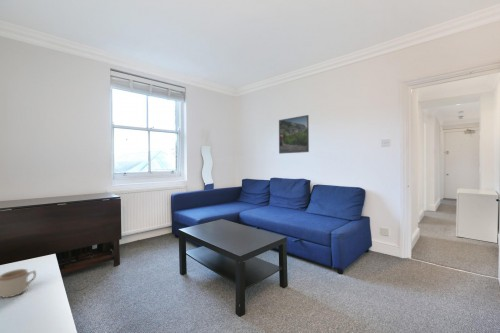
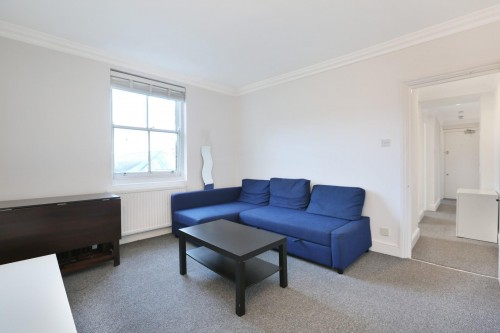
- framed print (293, 135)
- mug (18, 281)
